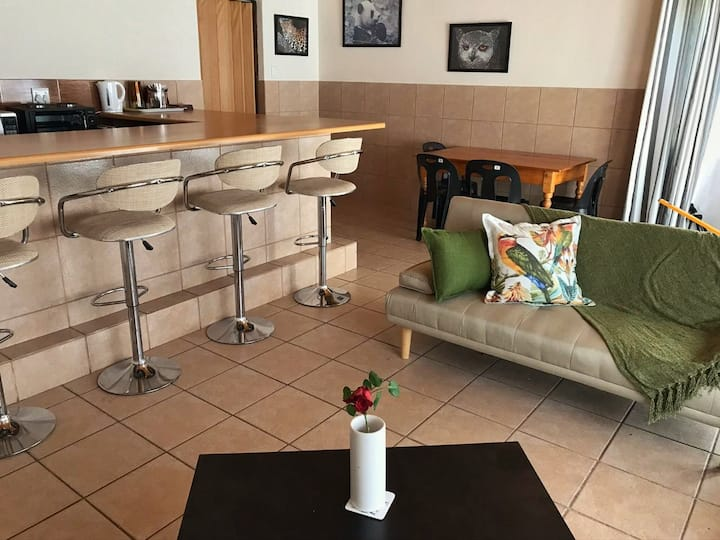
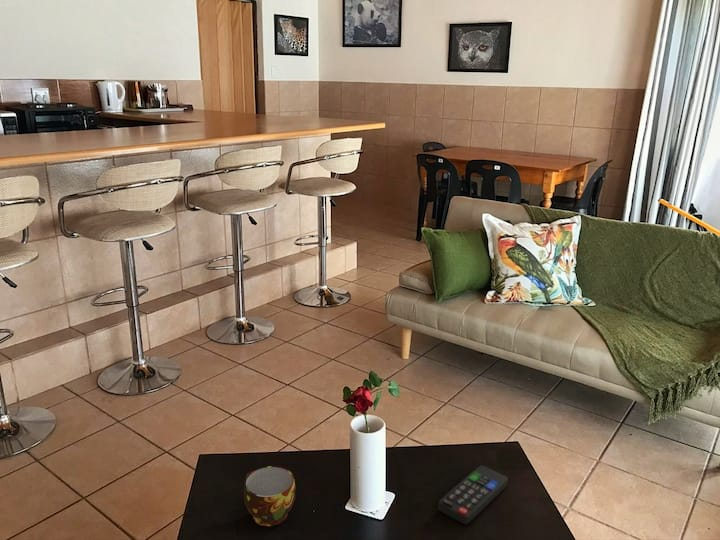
+ remote control (473, 492)
+ cup (266, 497)
